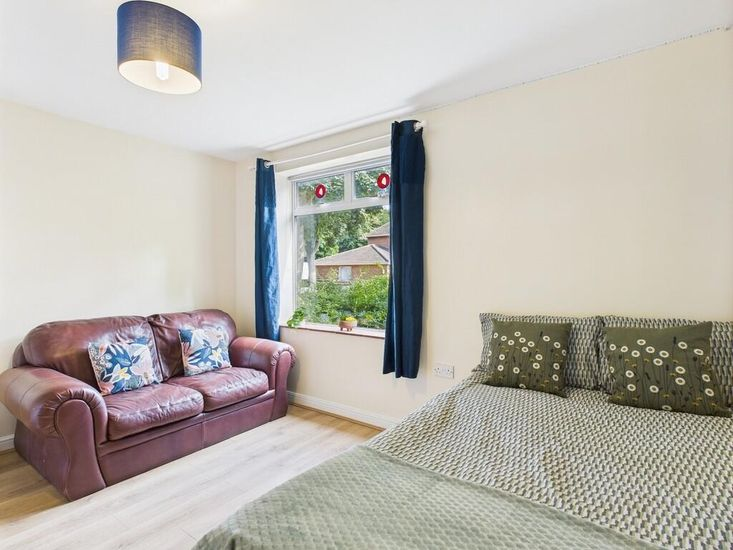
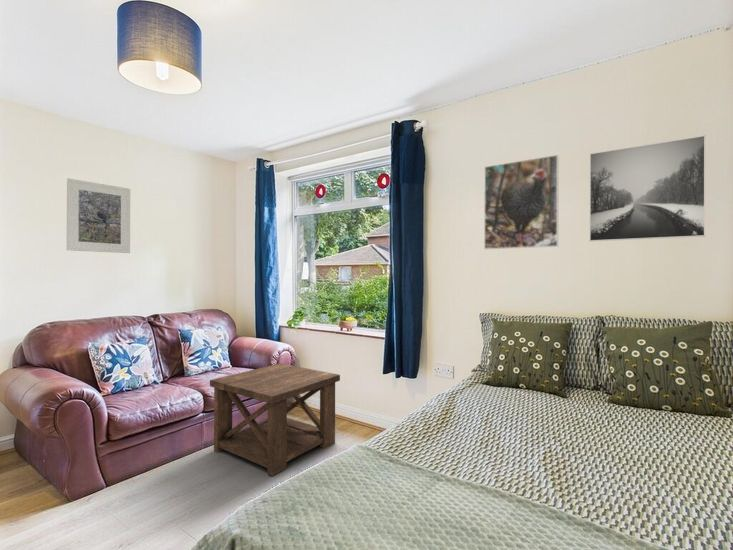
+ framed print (100, 217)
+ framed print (519, 204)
+ side table (276, 411)
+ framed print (643, 192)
